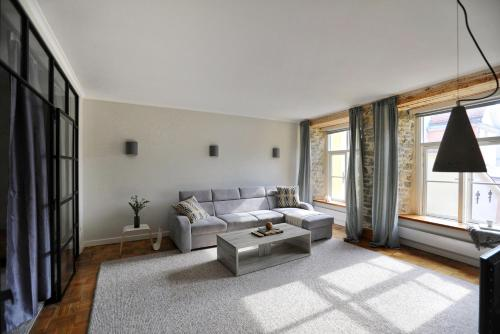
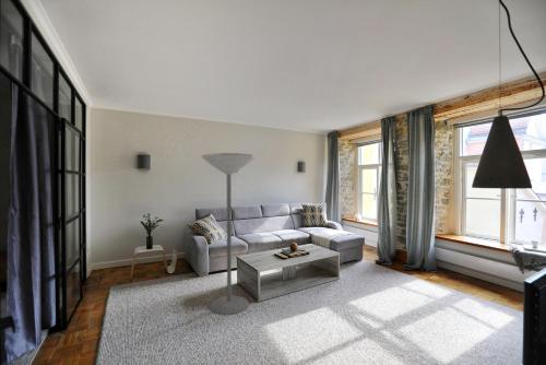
+ floor lamp (228, 229)
